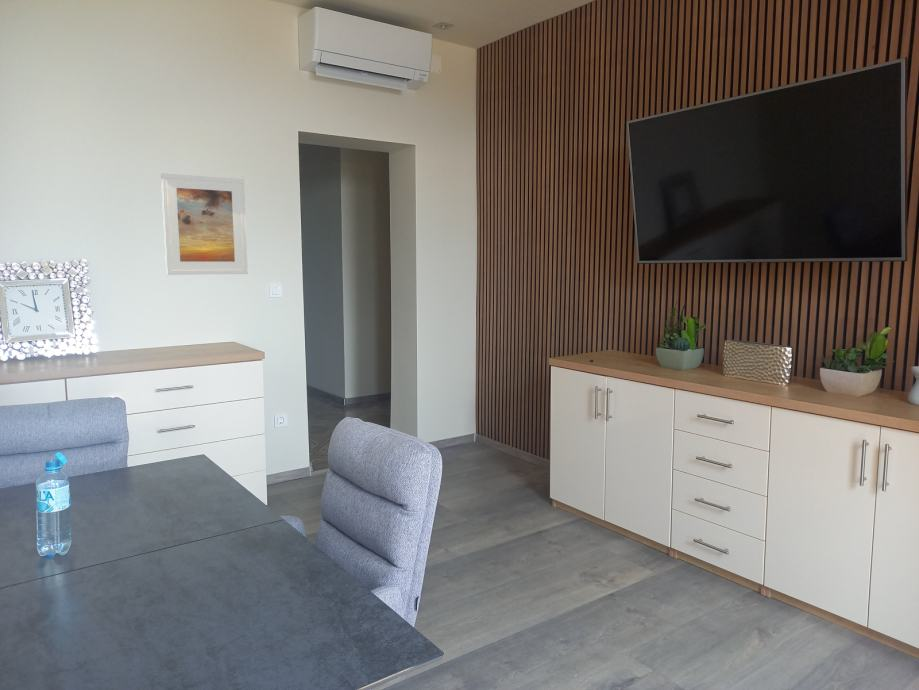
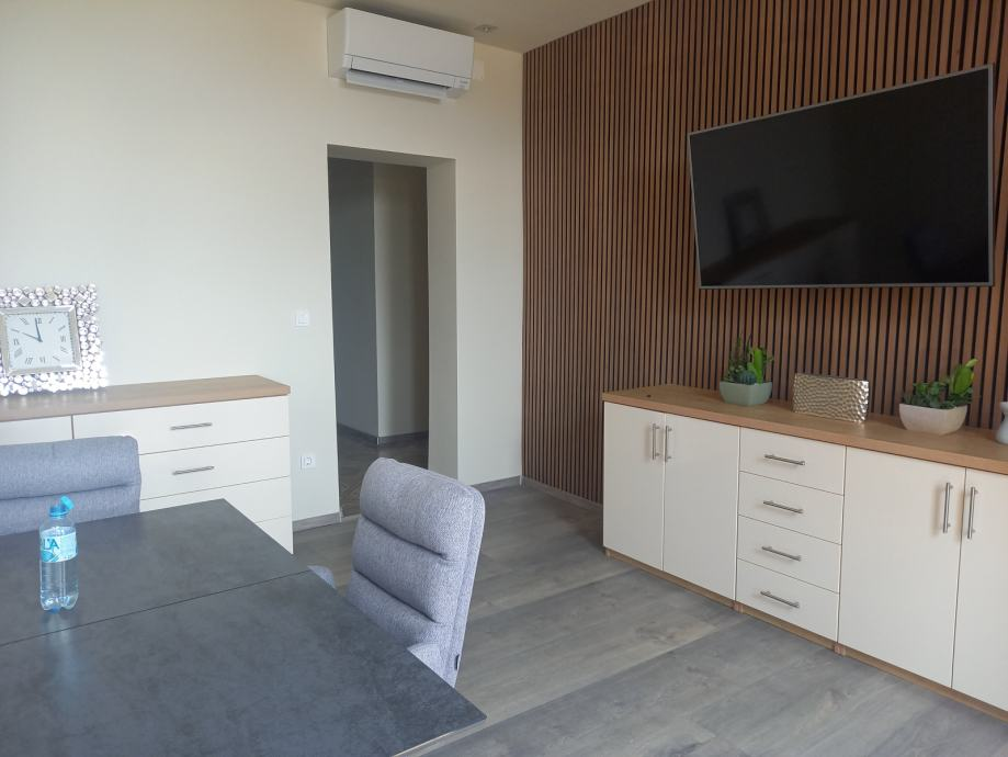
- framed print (206, 225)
